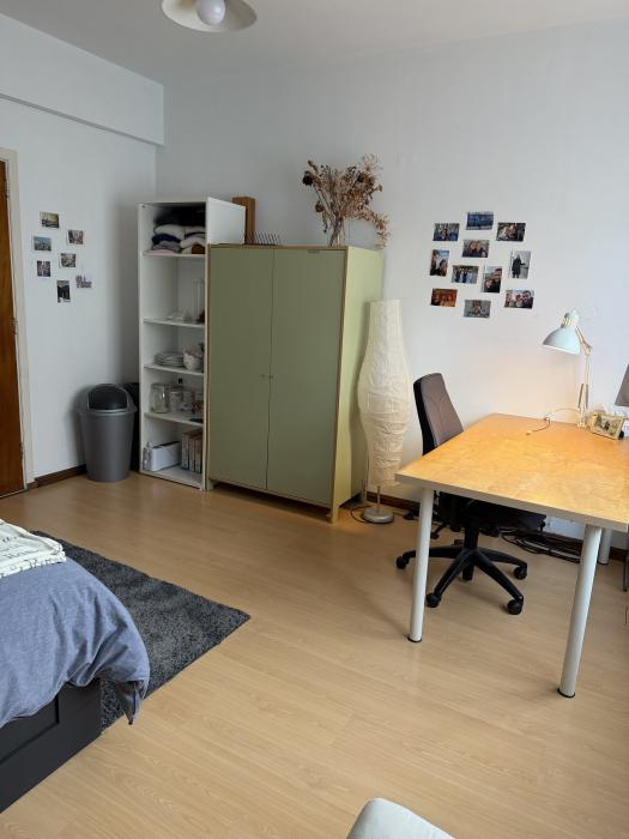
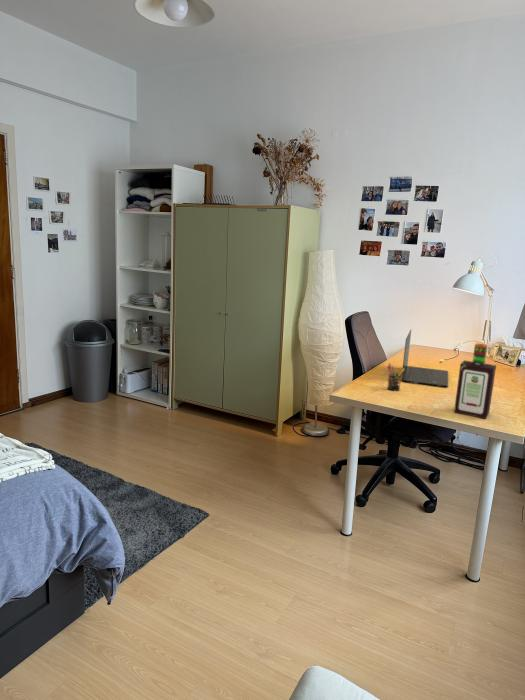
+ bottle (476, 379)
+ laptop (427, 368)
+ pen holder (393, 376)
